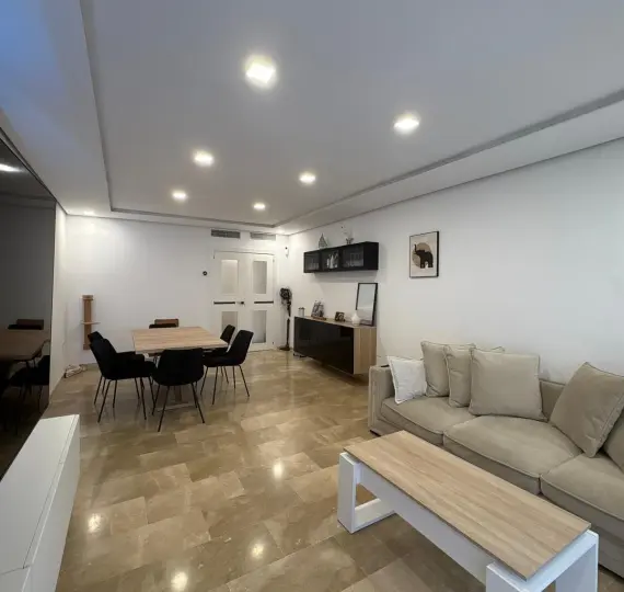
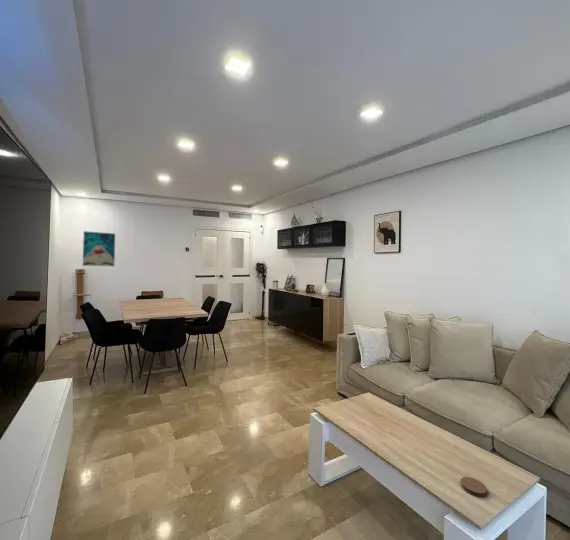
+ coaster (473, 486)
+ wall art (99, 249)
